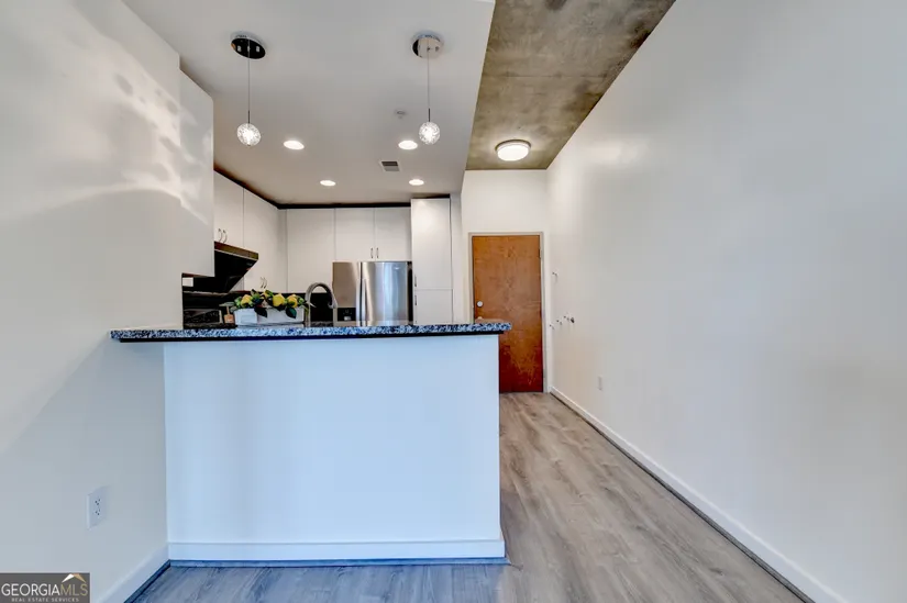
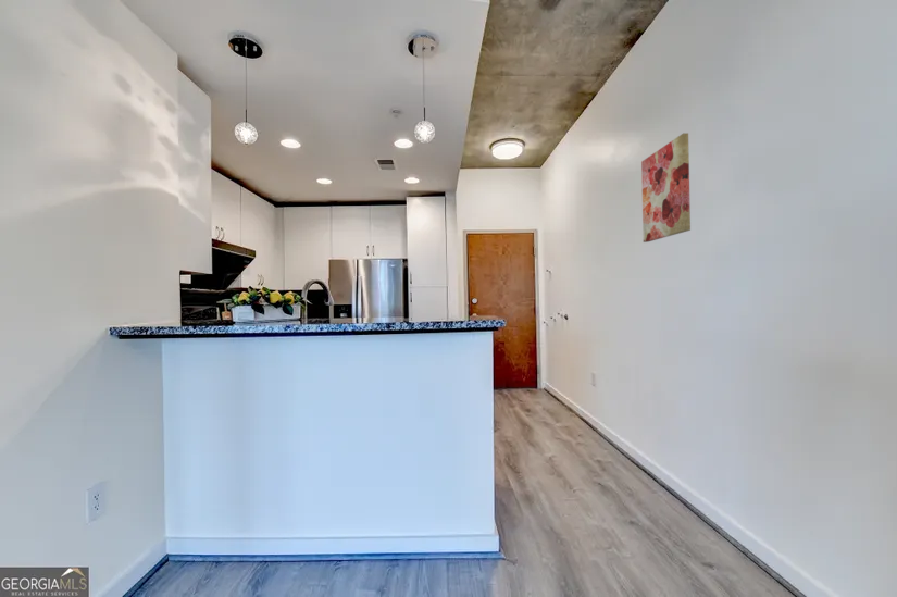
+ wall art (663, 192)
